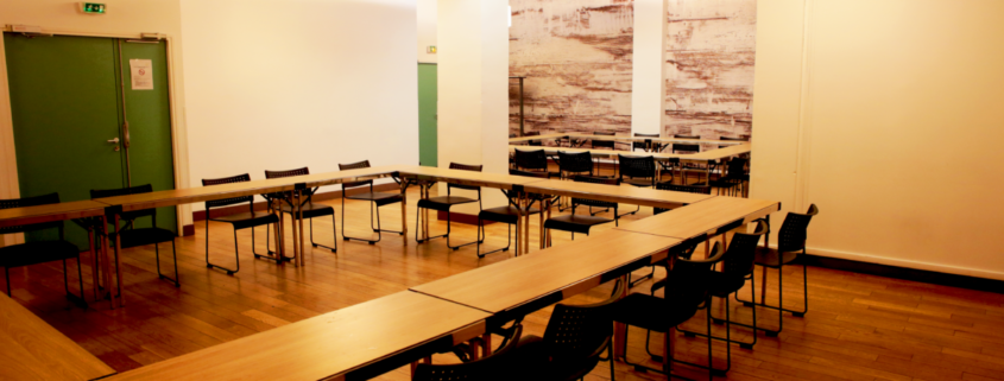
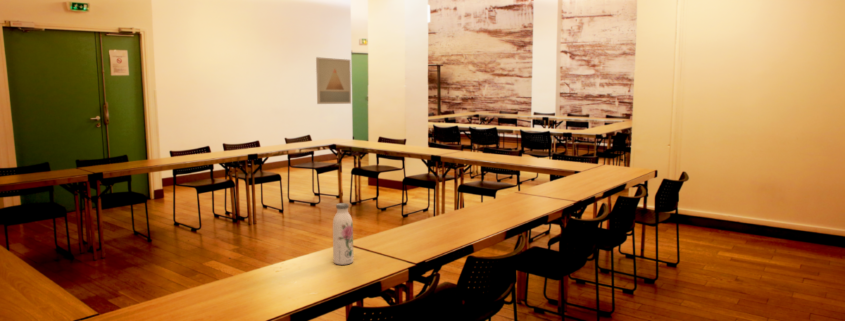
+ wall art (334, 81)
+ water bottle (342, 233)
